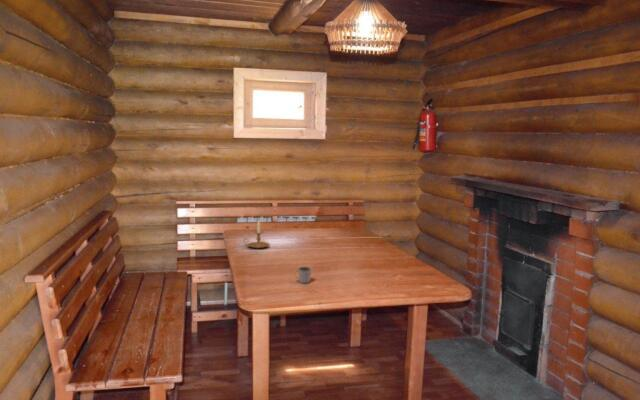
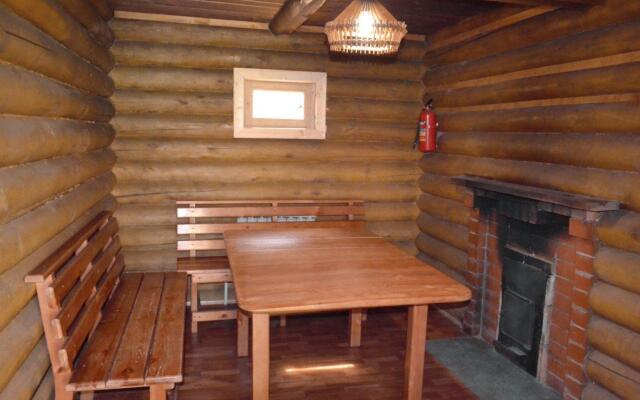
- candle holder (258, 233)
- mug (302, 275)
